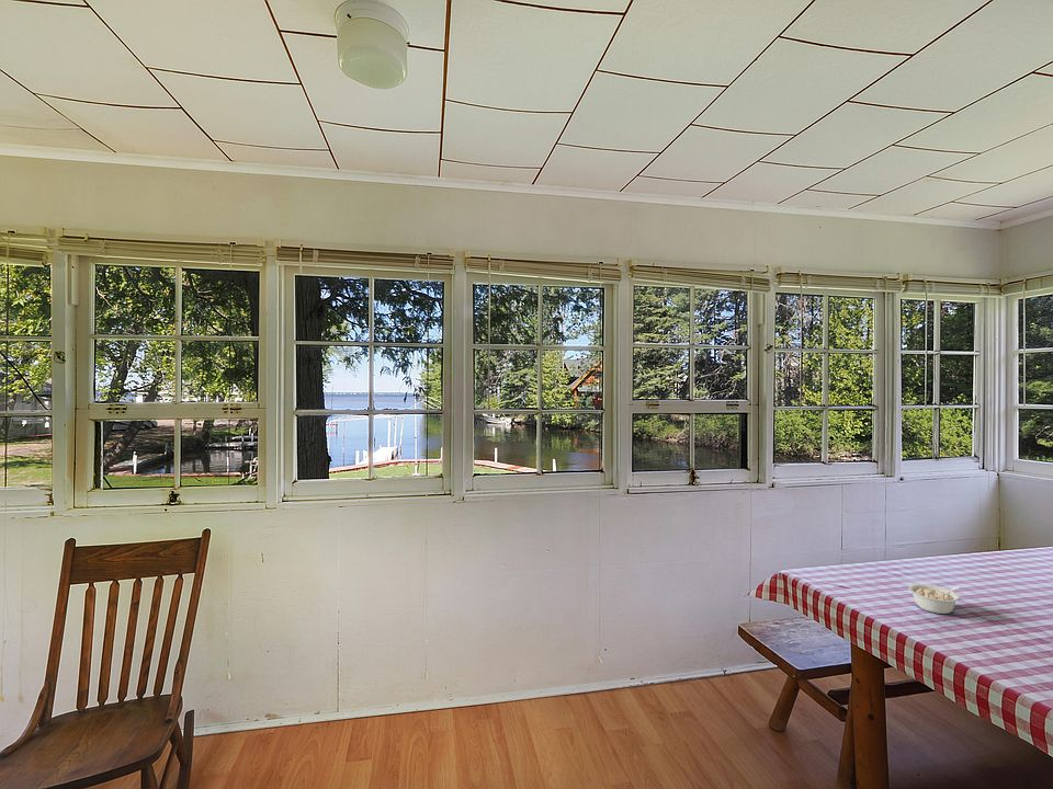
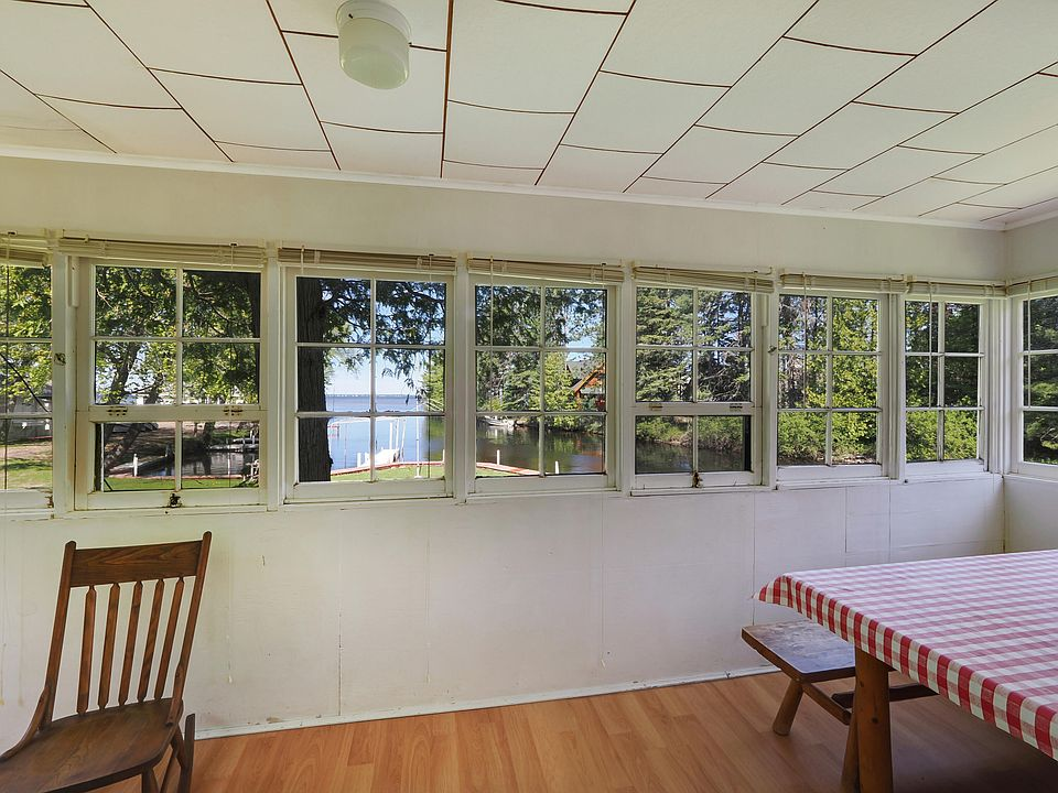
- legume (933, 597)
